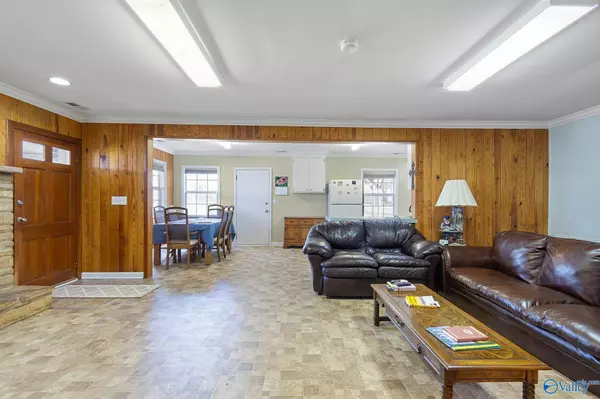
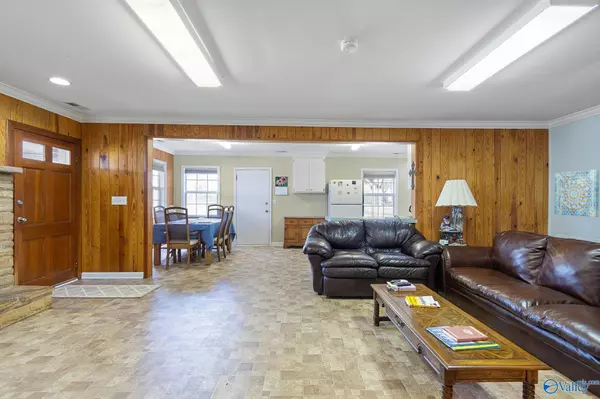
+ wall art (575, 193)
